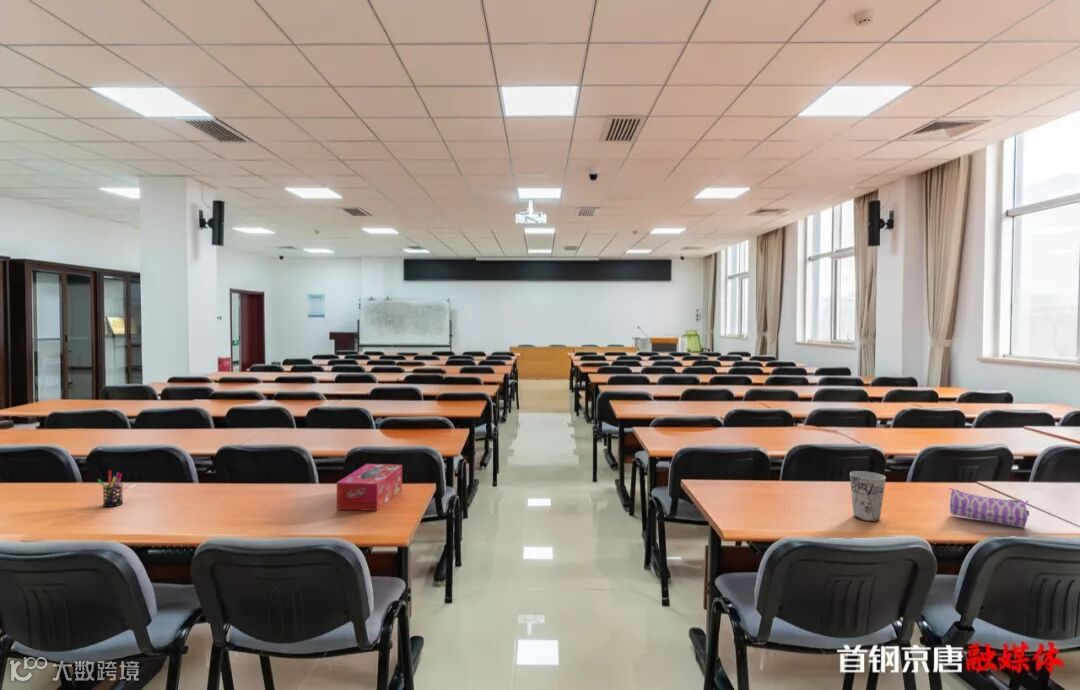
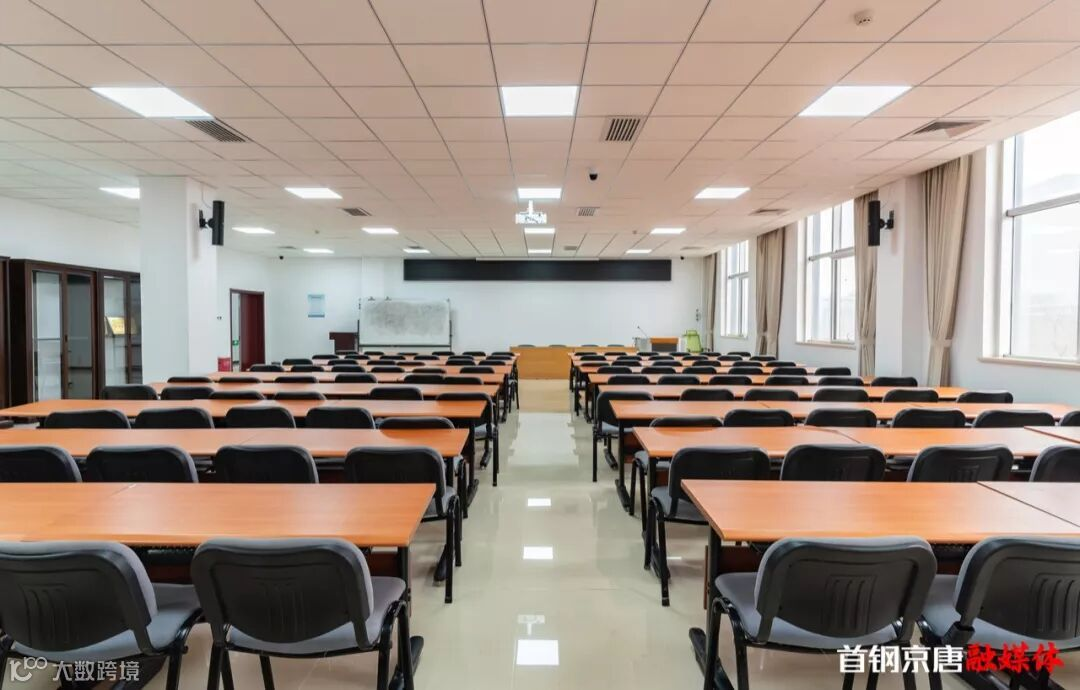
- tissue box (371, 485)
- pen holder (110, 488)
- pencil case (987, 507)
- cup (867, 496)
